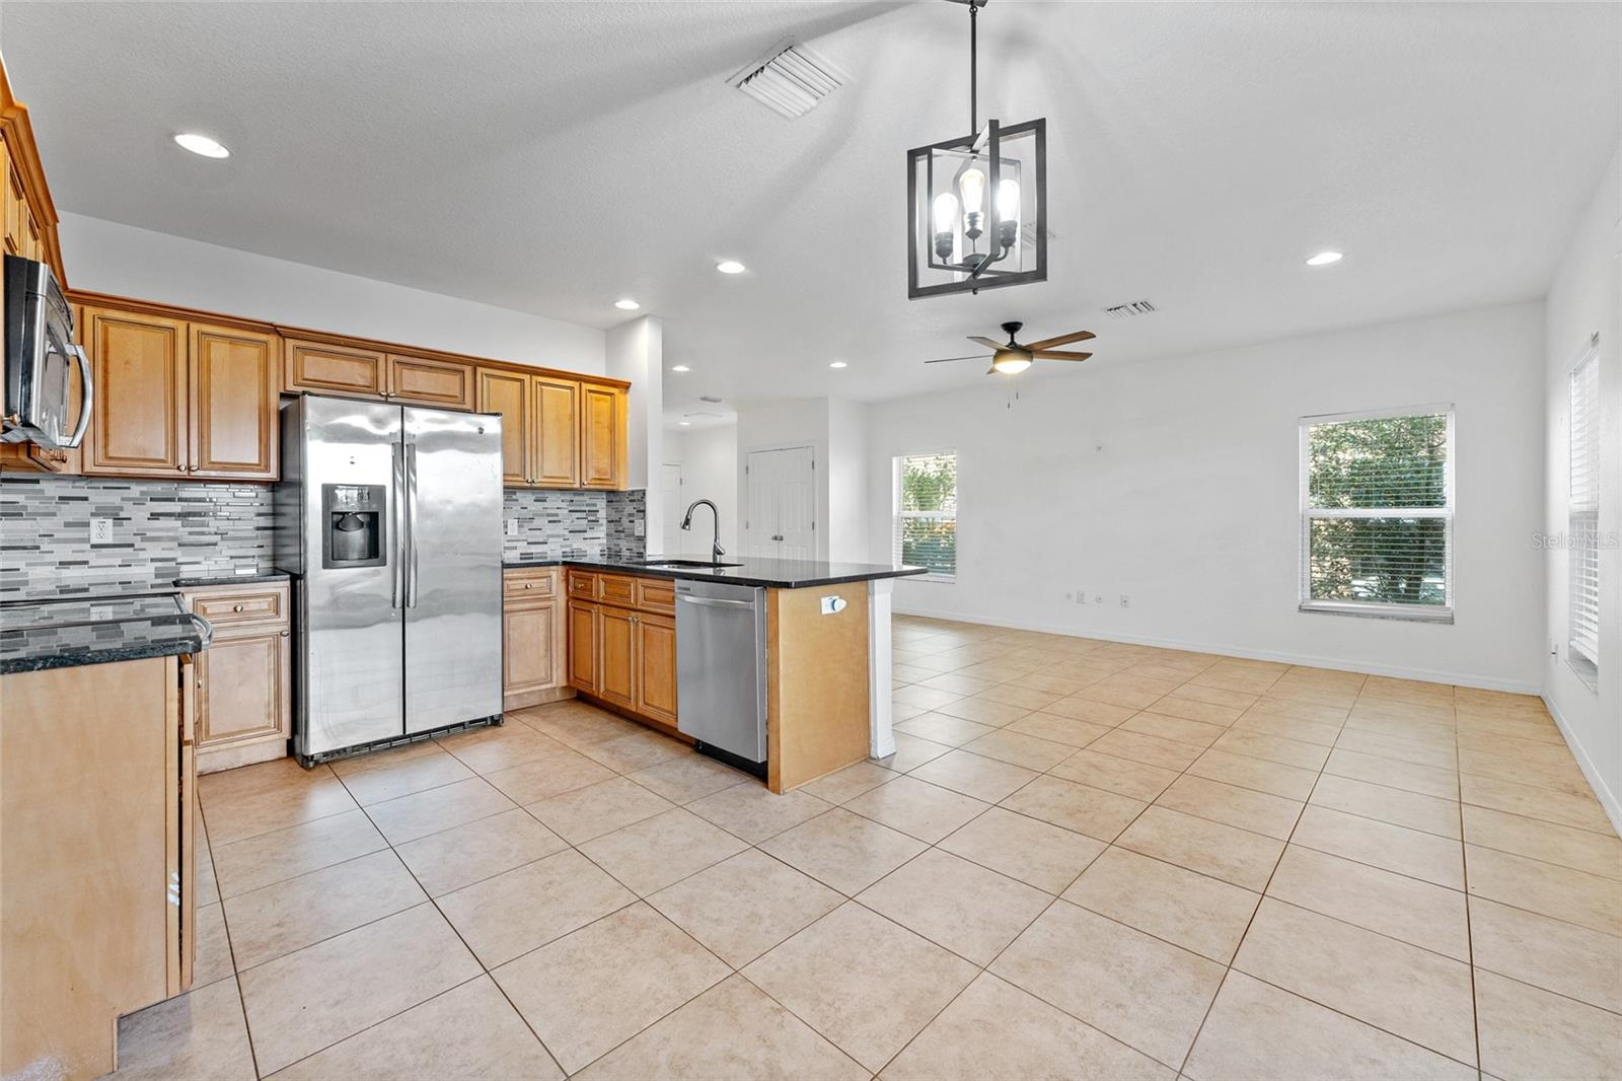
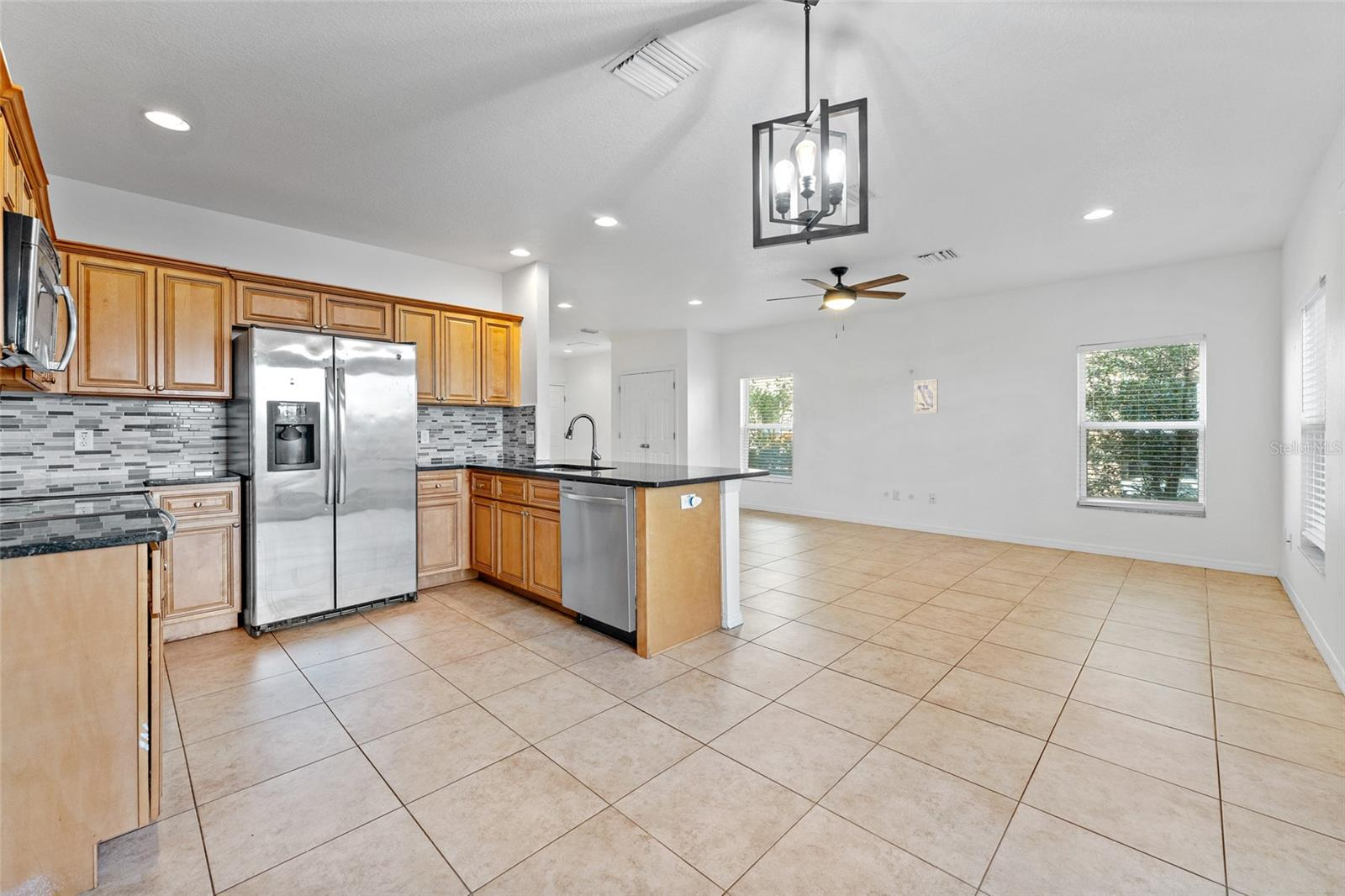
+ wall art (926, 397)
